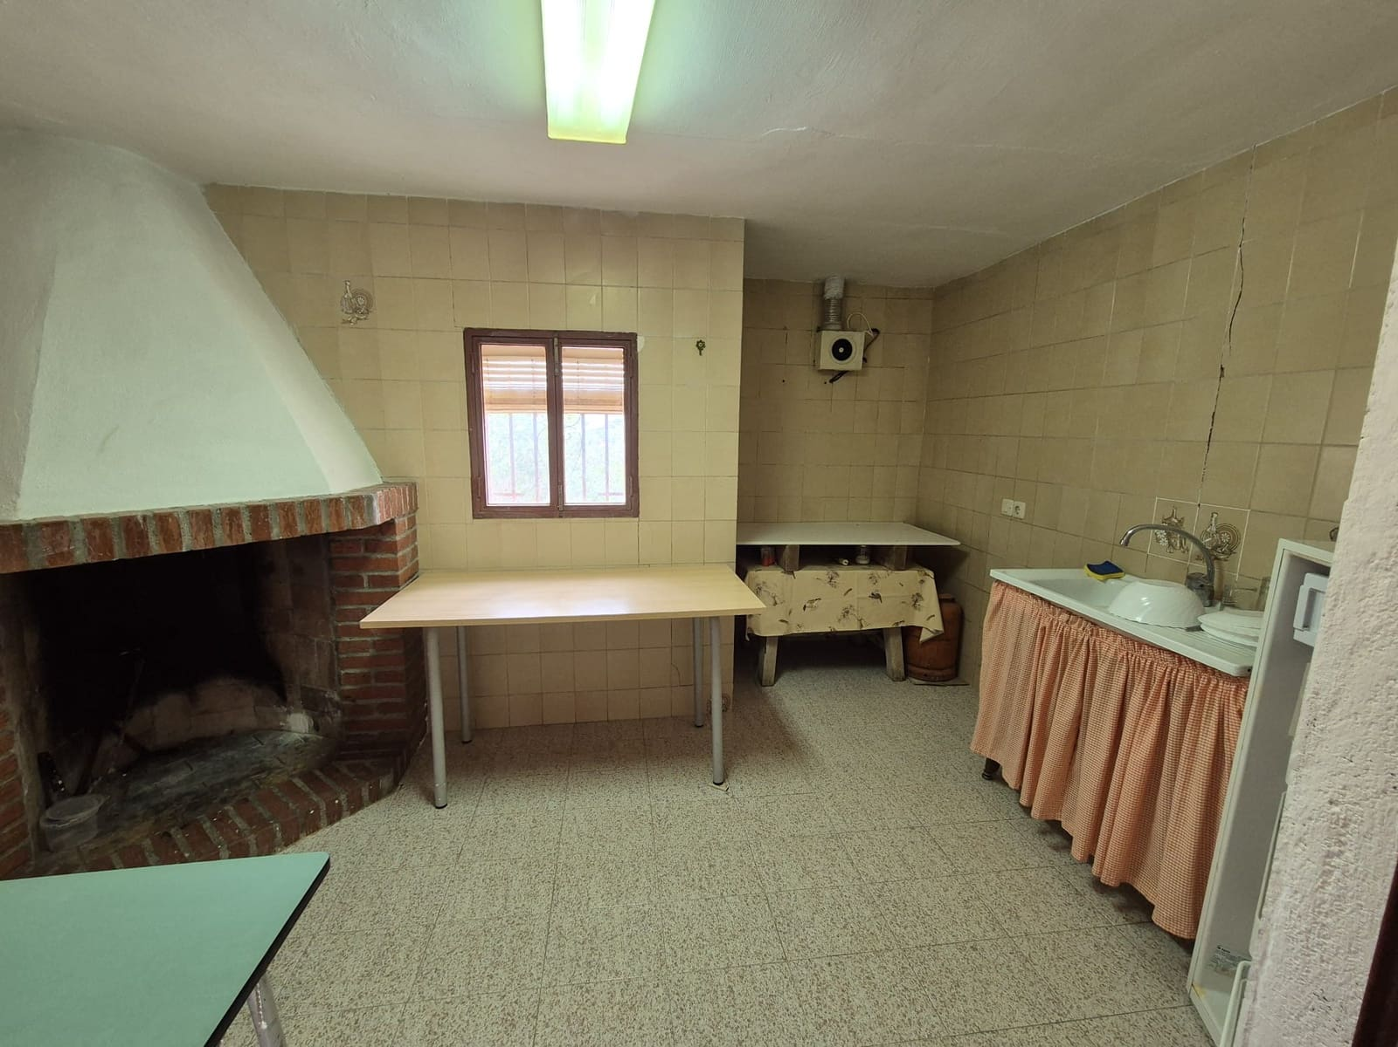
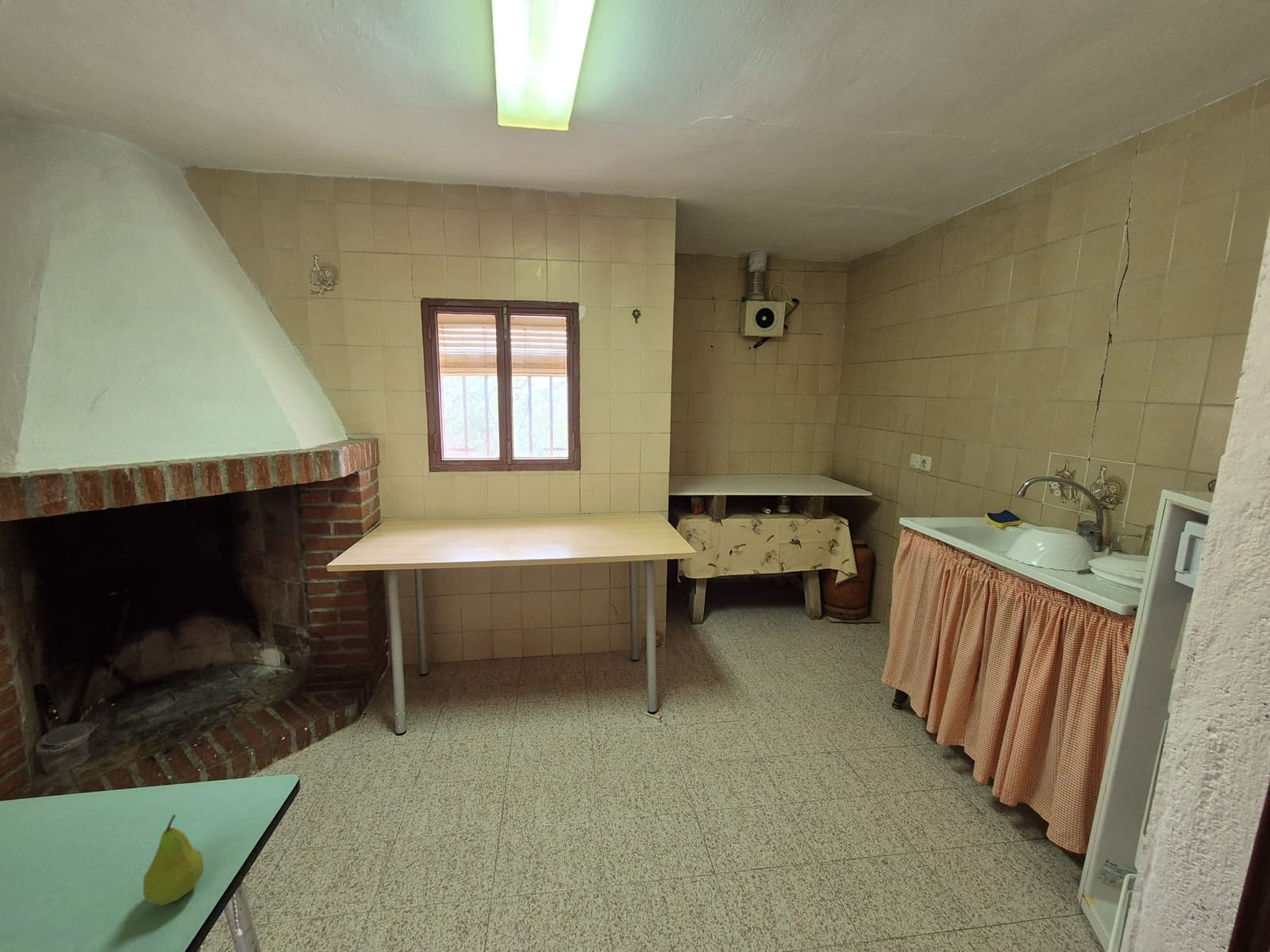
+ fruit (171, 855)
